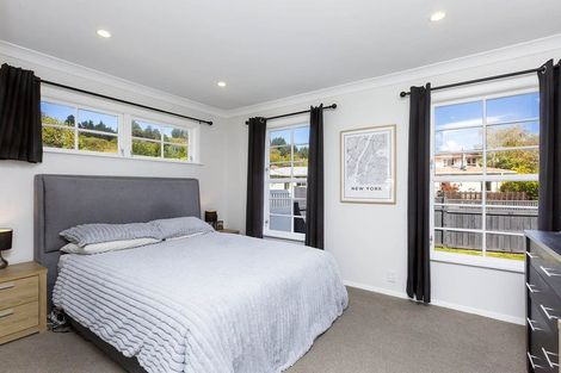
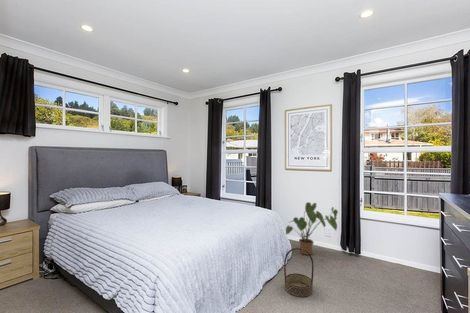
+ basket (298, 274)
+ house plant (310, 227)
